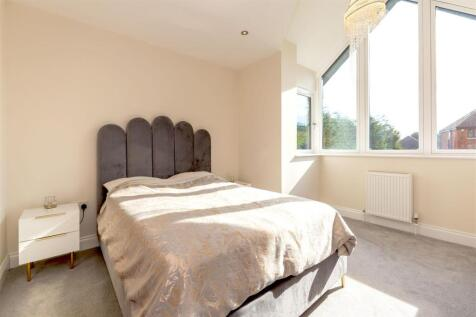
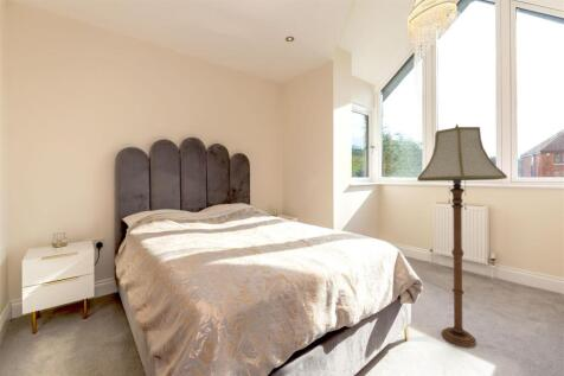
+ floor lamp (456, 230)
